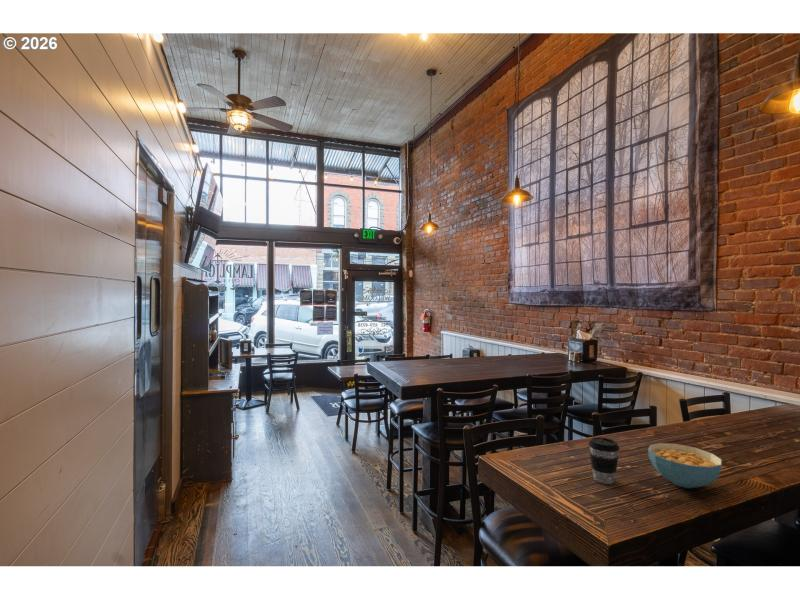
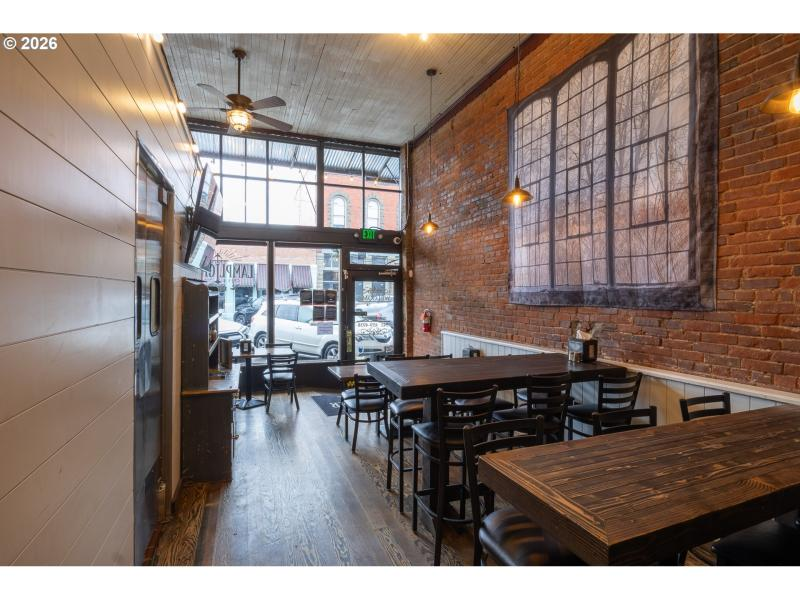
- coffee cup (603, 460)
- cereal bowl (683, 469)
